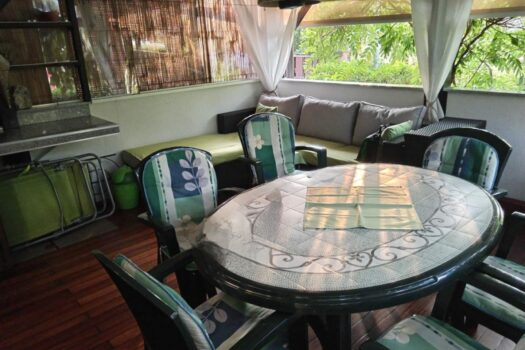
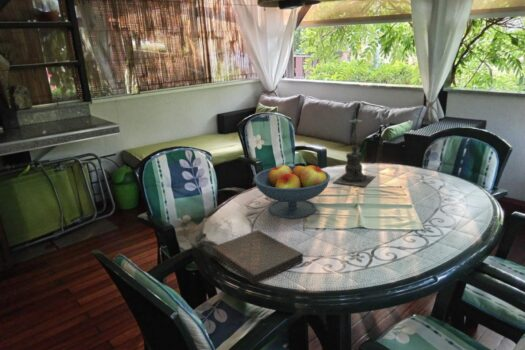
+ candle holder (355, 145)
+ book (256, 254)
+ fruit bowl (291, 187)
